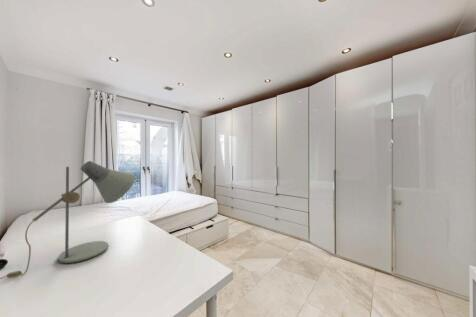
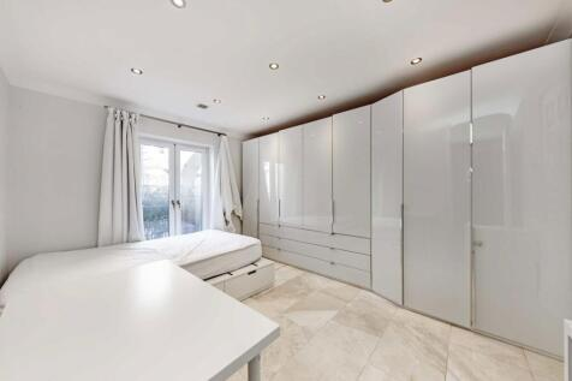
- desk lamp (74, 202)
